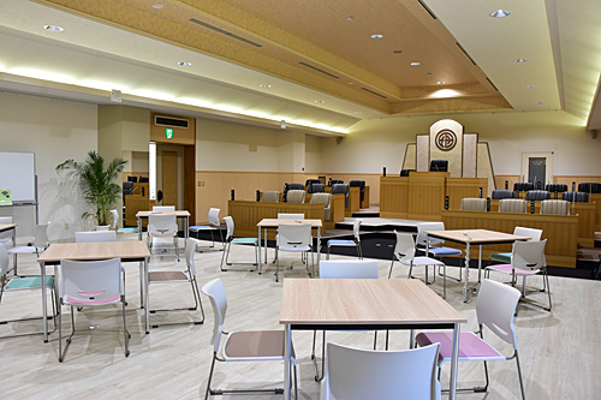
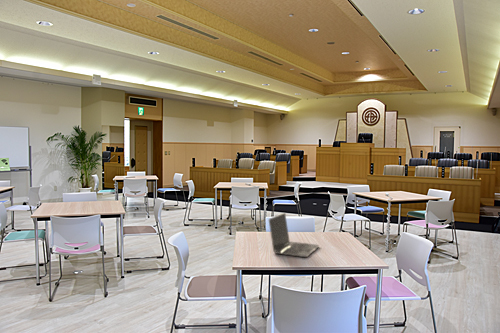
+ laptop (288, 234)
